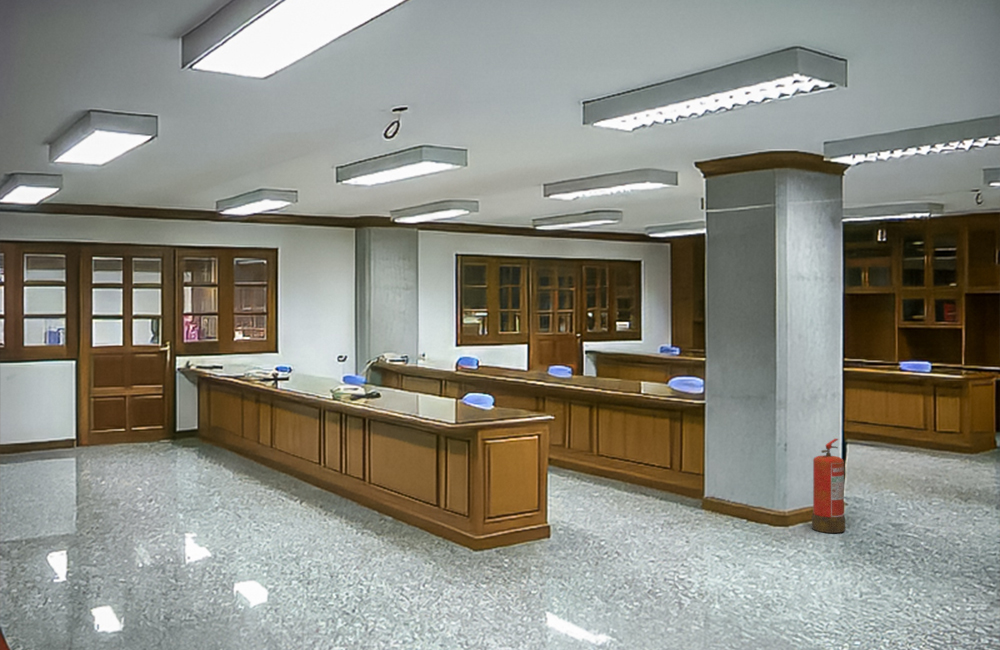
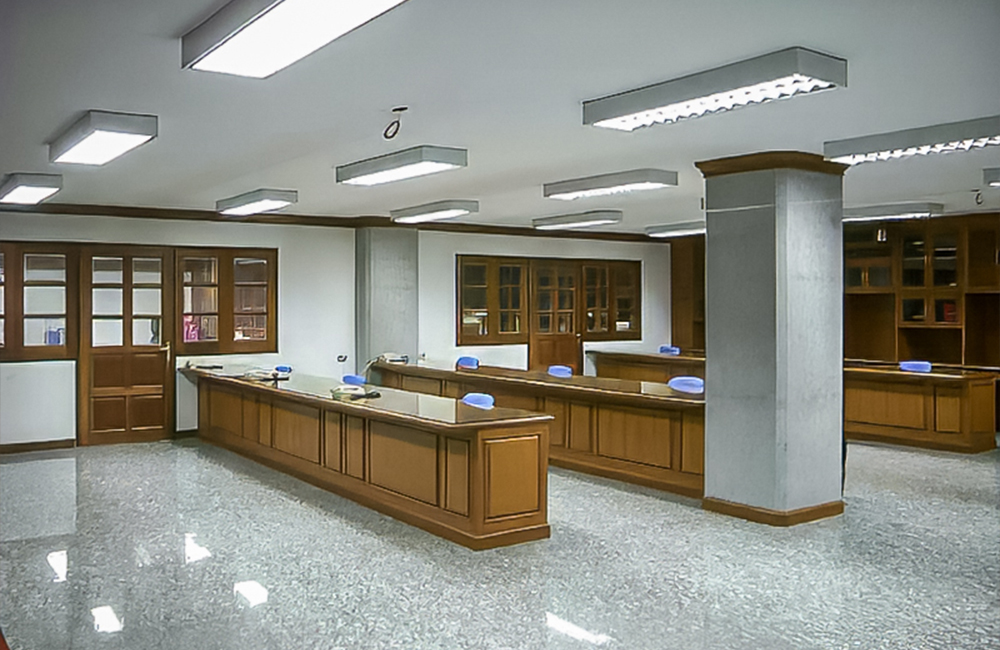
- fire extinguisher (828, 484)
